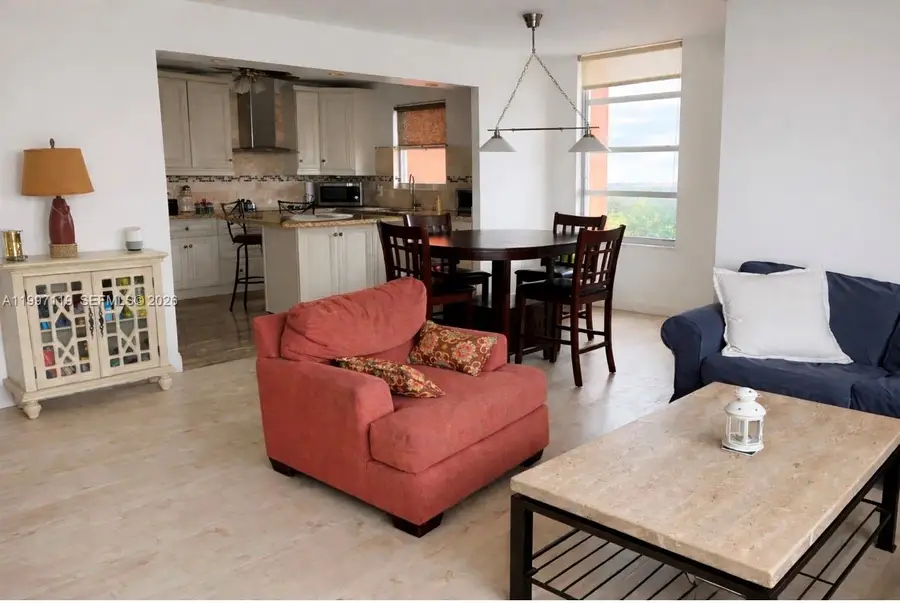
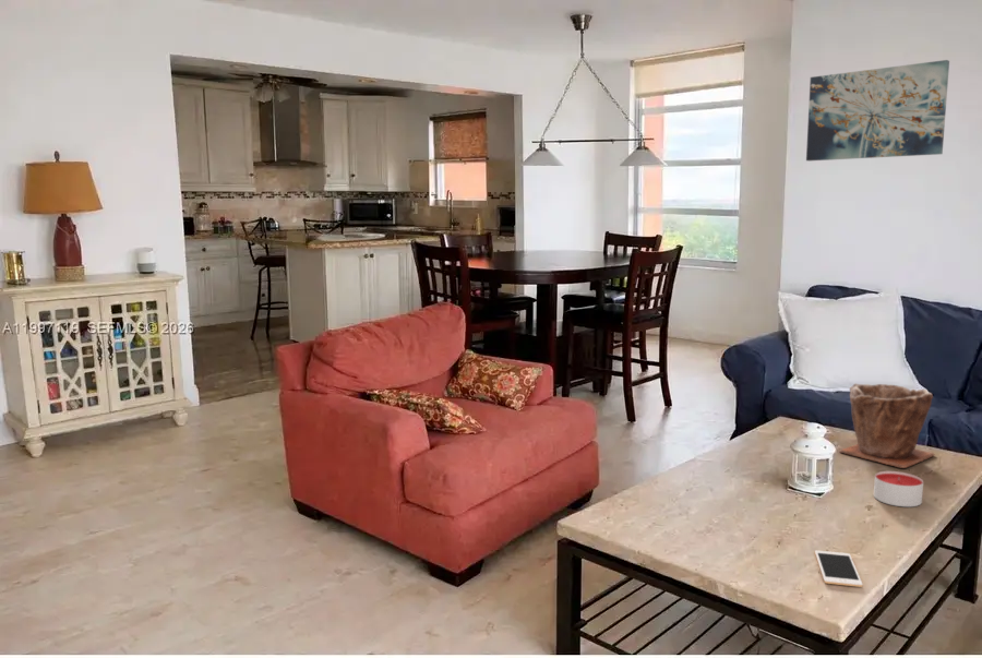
+ wall art (873, 113)
+ candle (898, 488)
+ cell phone (837, 567)
+ plant pot (888, 420)
